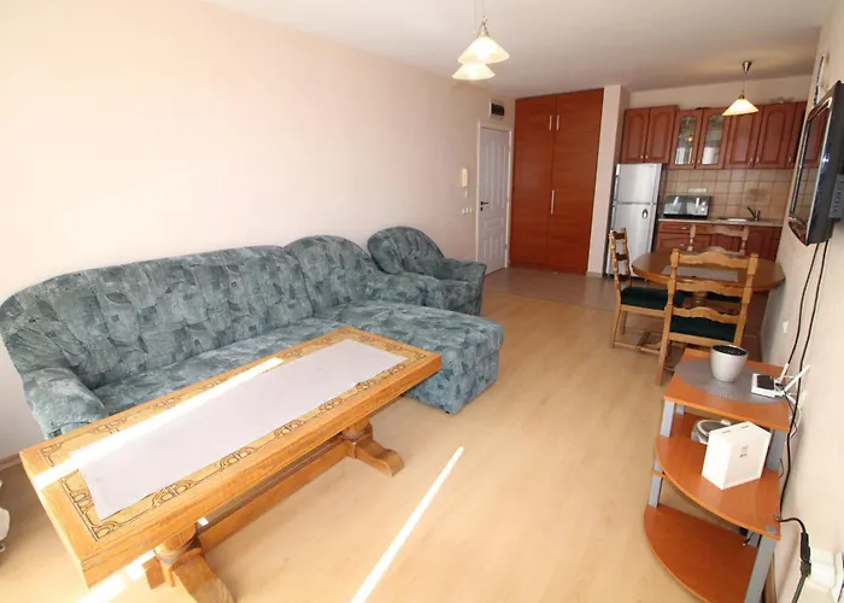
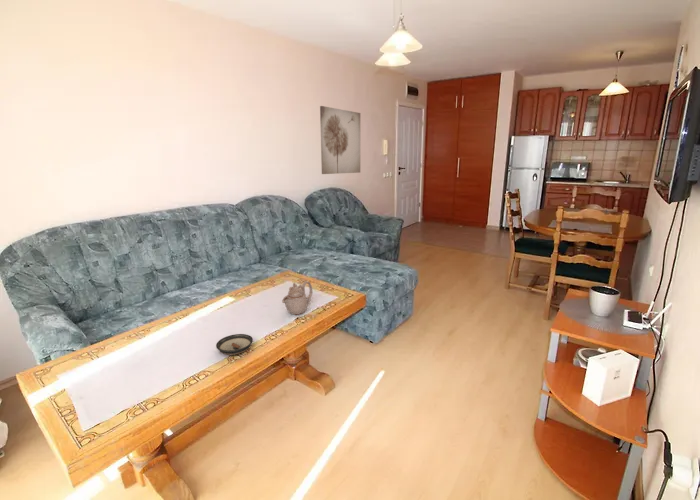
+ teapot (297, 297)
+ wall art (341, 142)
+ saucer (235, 346)
